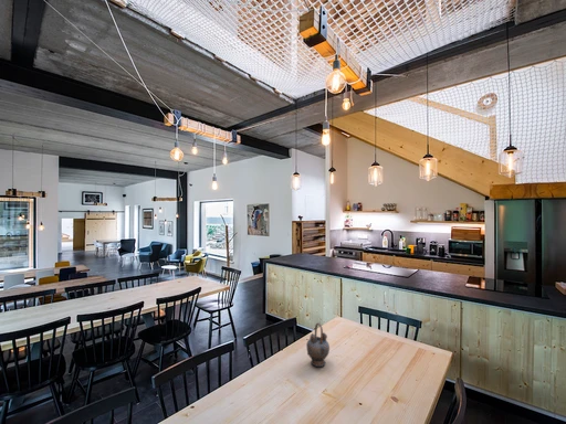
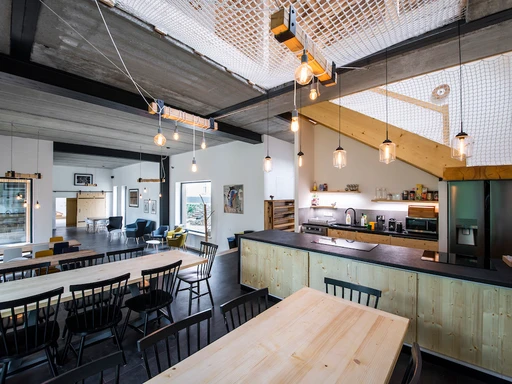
- teapot (318, 344)
